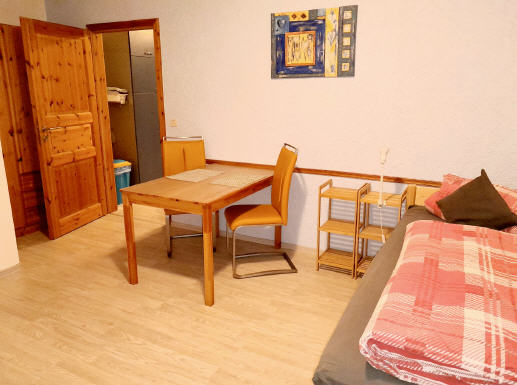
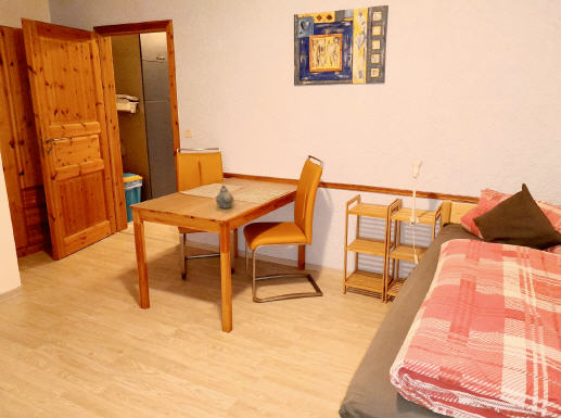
+ teapot (225, 195)
